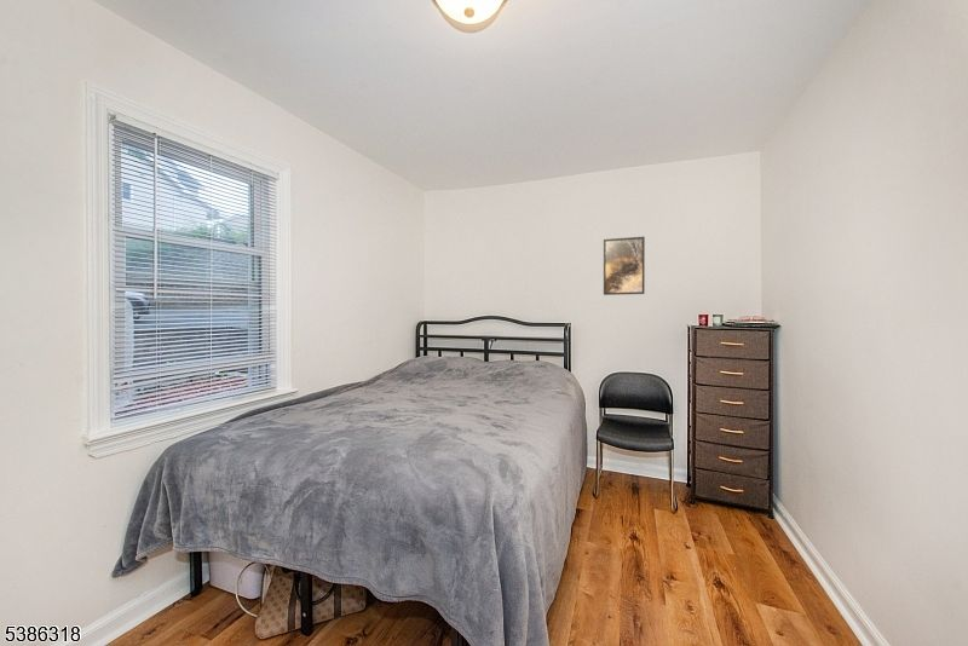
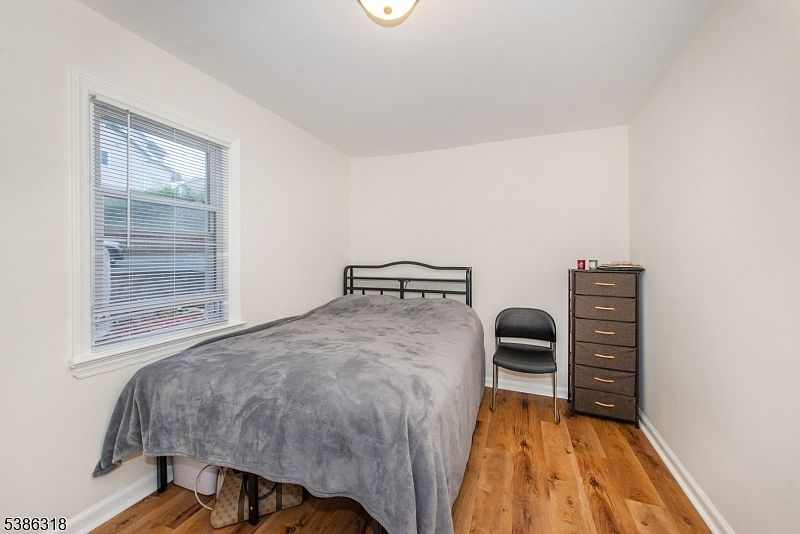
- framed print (623, 266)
